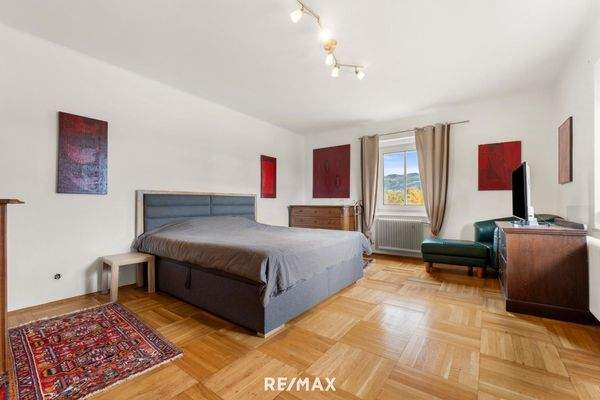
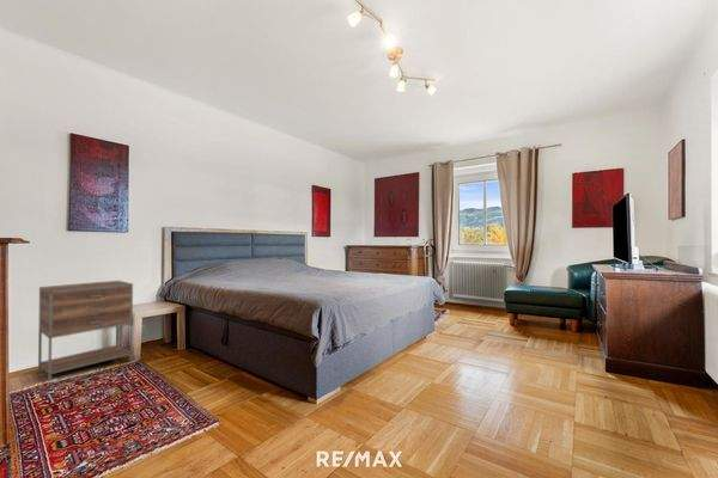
+ nightstand (87, 325)
